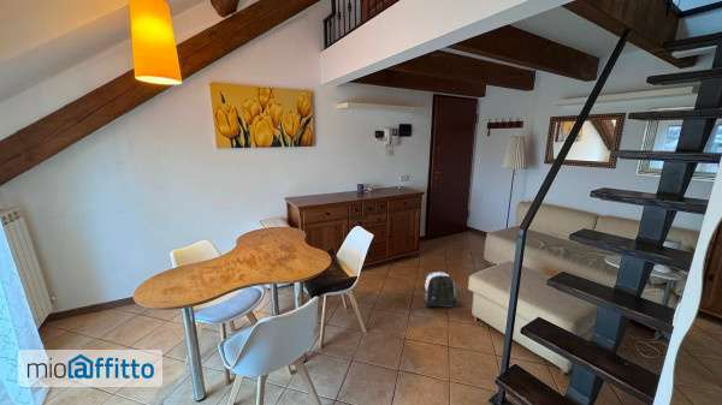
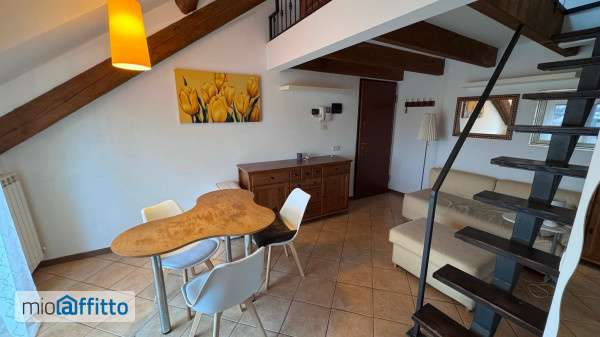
- backpack (439, 287)
